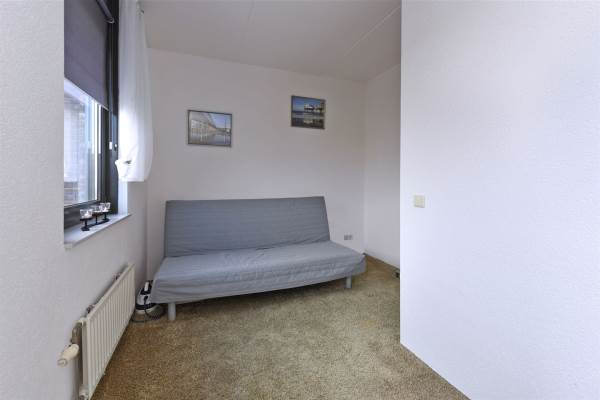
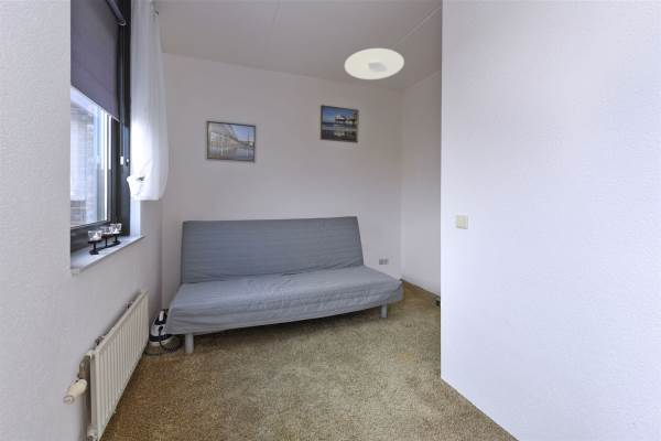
+ ceiling light (373, 62)
